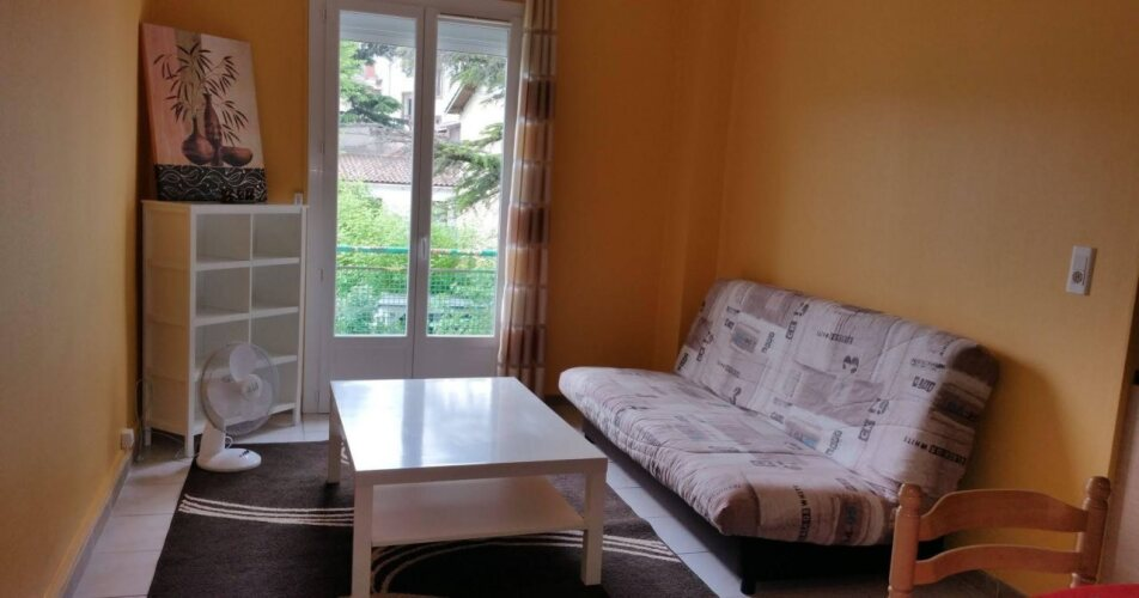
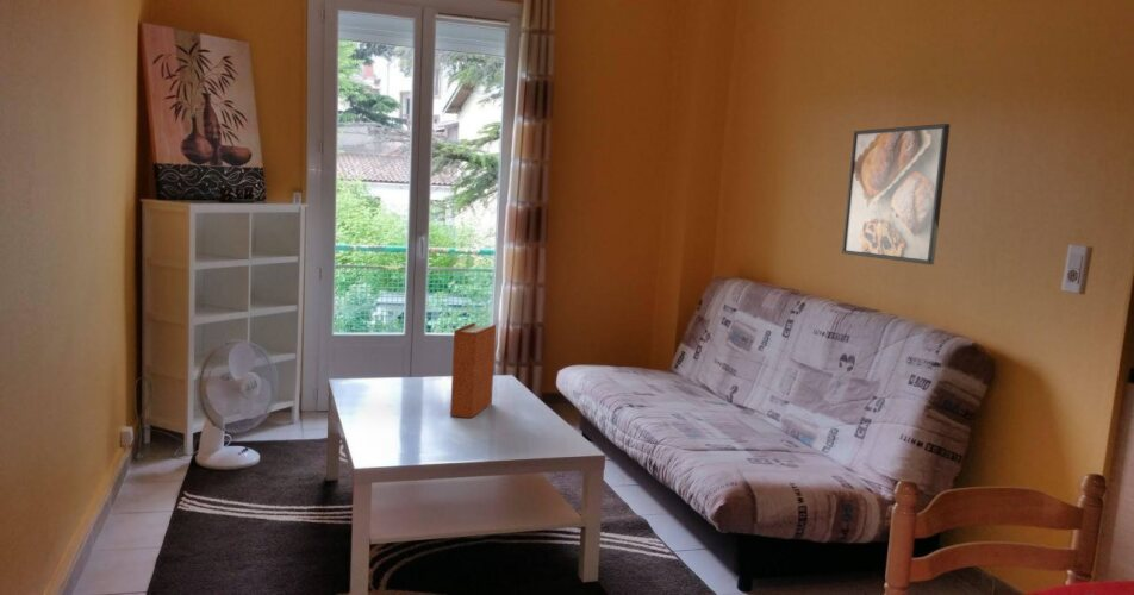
+ book (473, 368)
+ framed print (891, 193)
